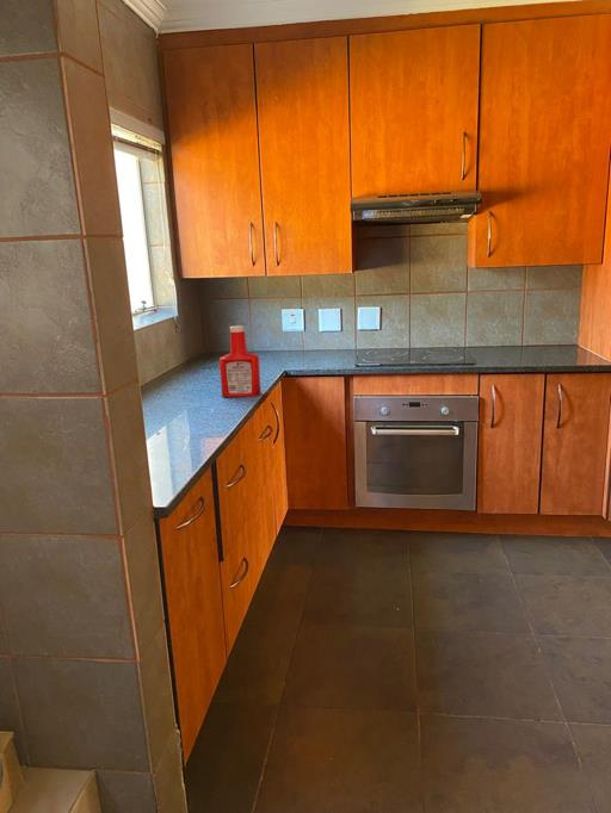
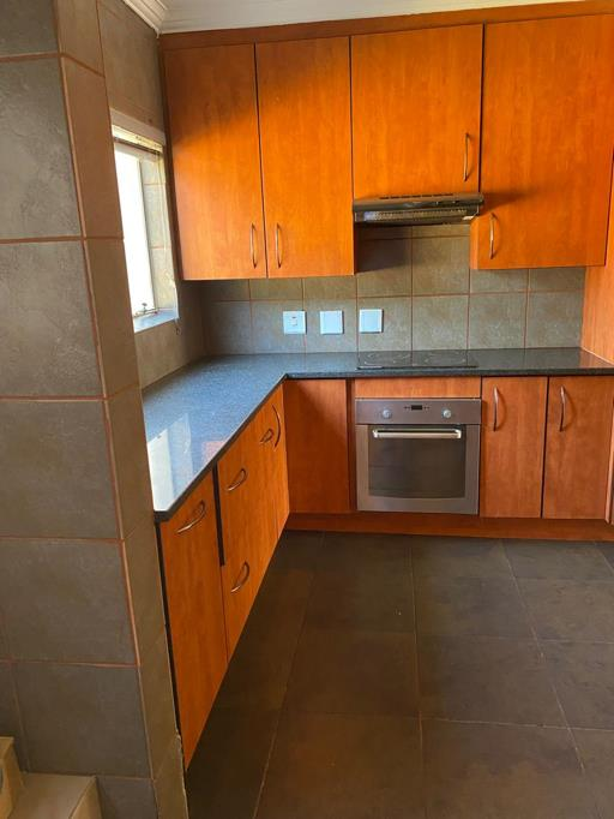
- soap bottle (239, 360)
